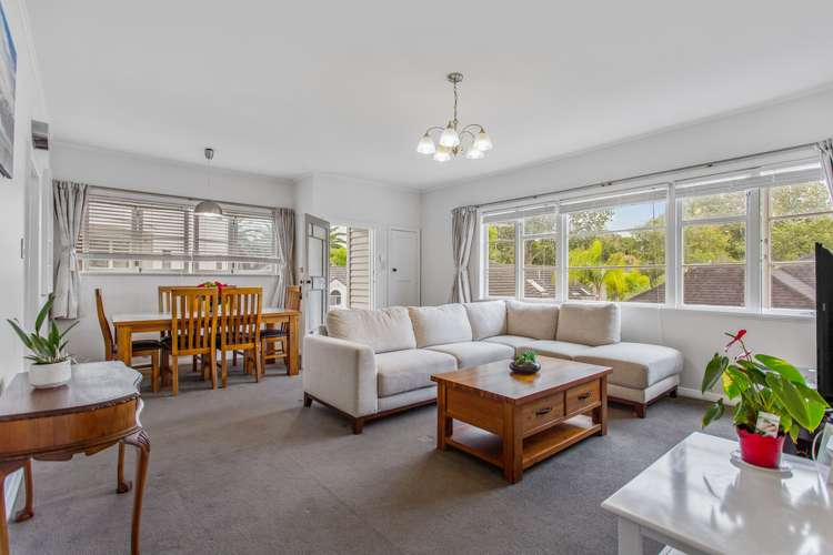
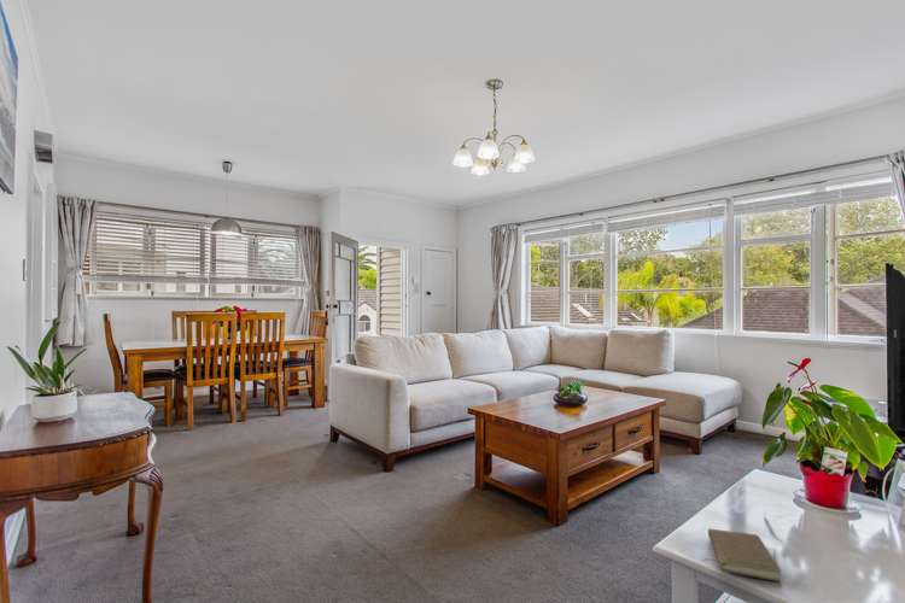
+ book (732, 551)
